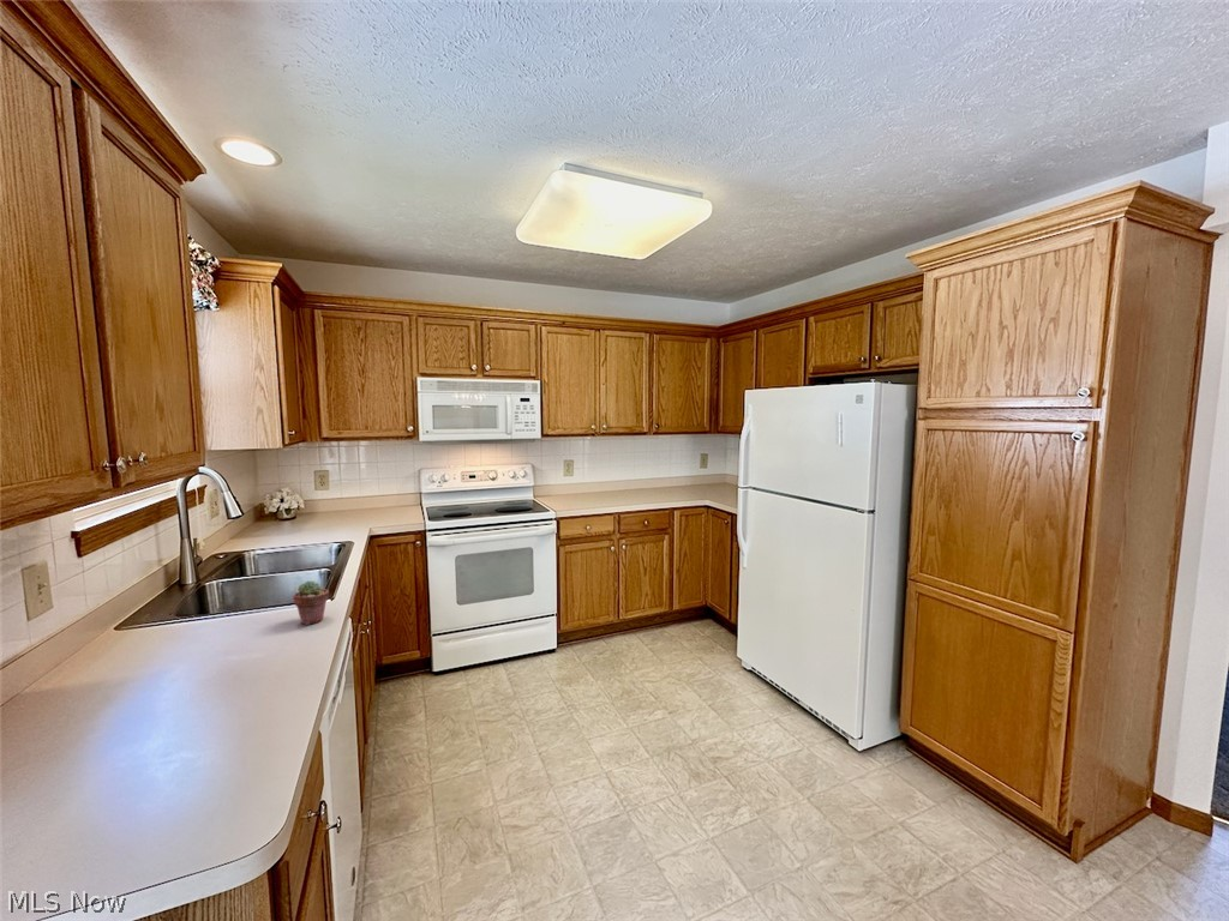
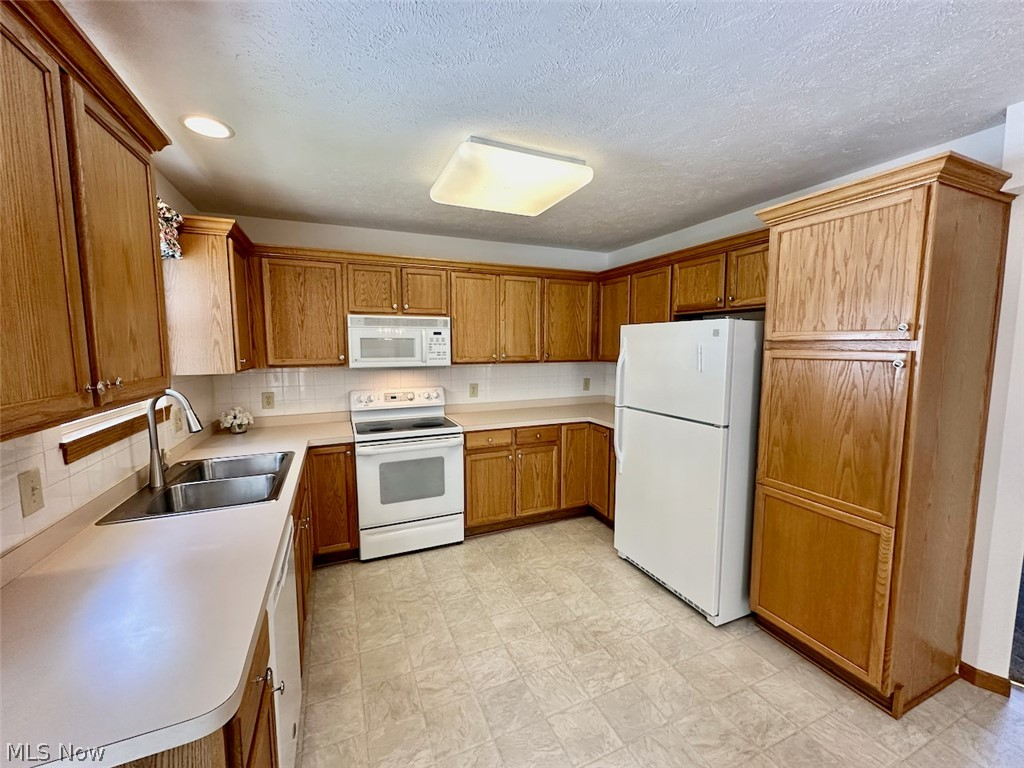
- potted succulent (311, 600)
